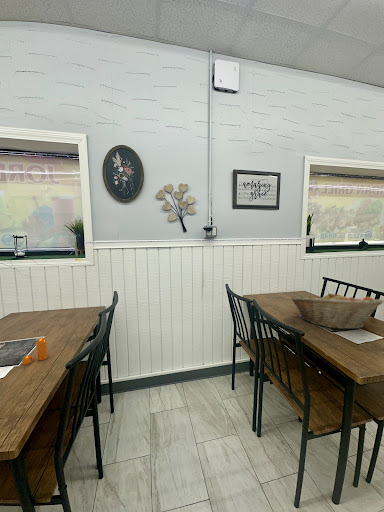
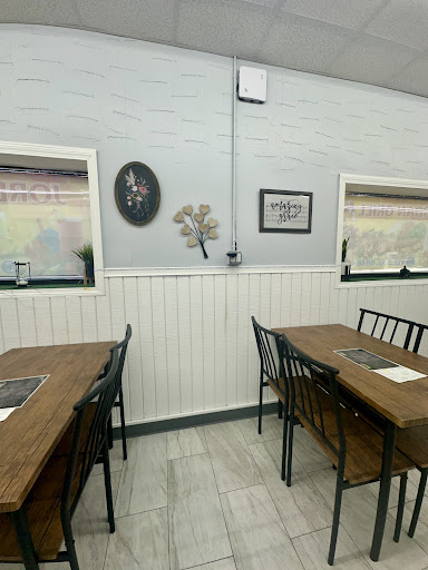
- pepper shaker (36, 348)
- fruit basket (333, 305)
